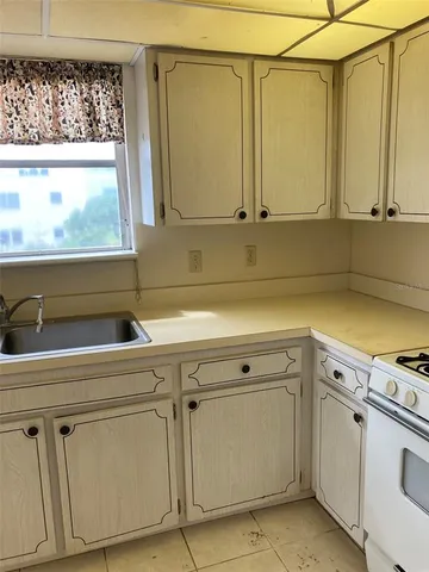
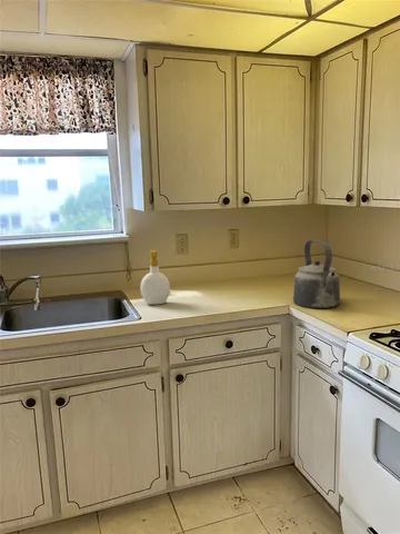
+ kettle (319, 273)
+ soap bottle (154, 277)
